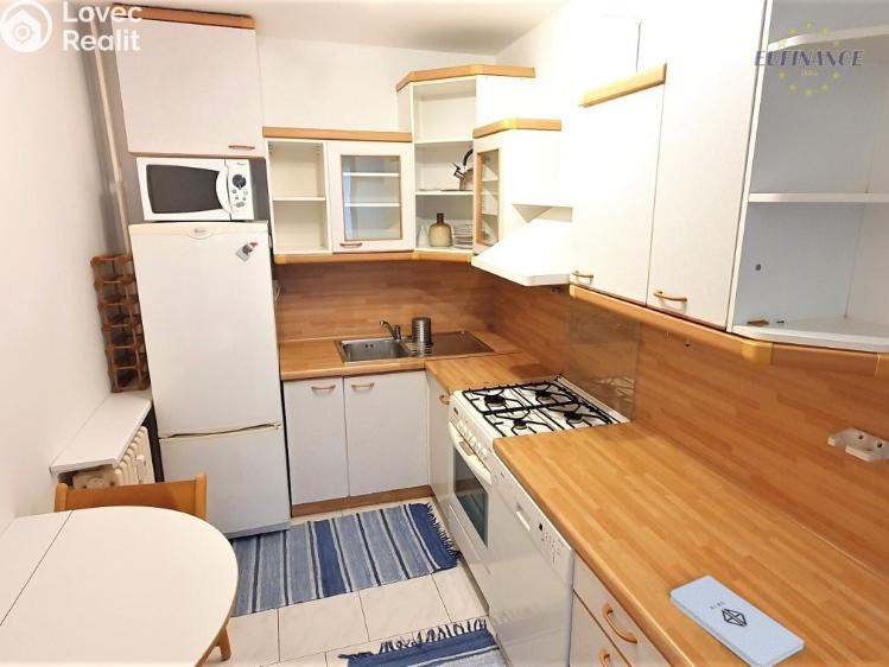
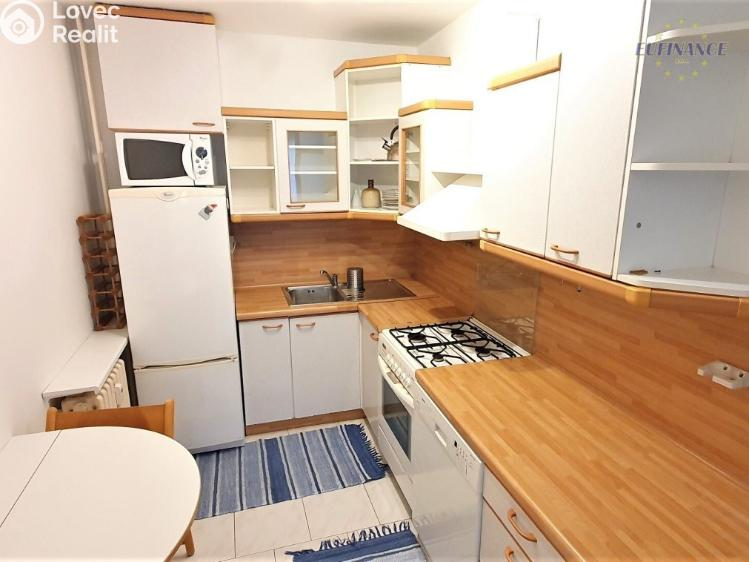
- notepad (731, 618)
